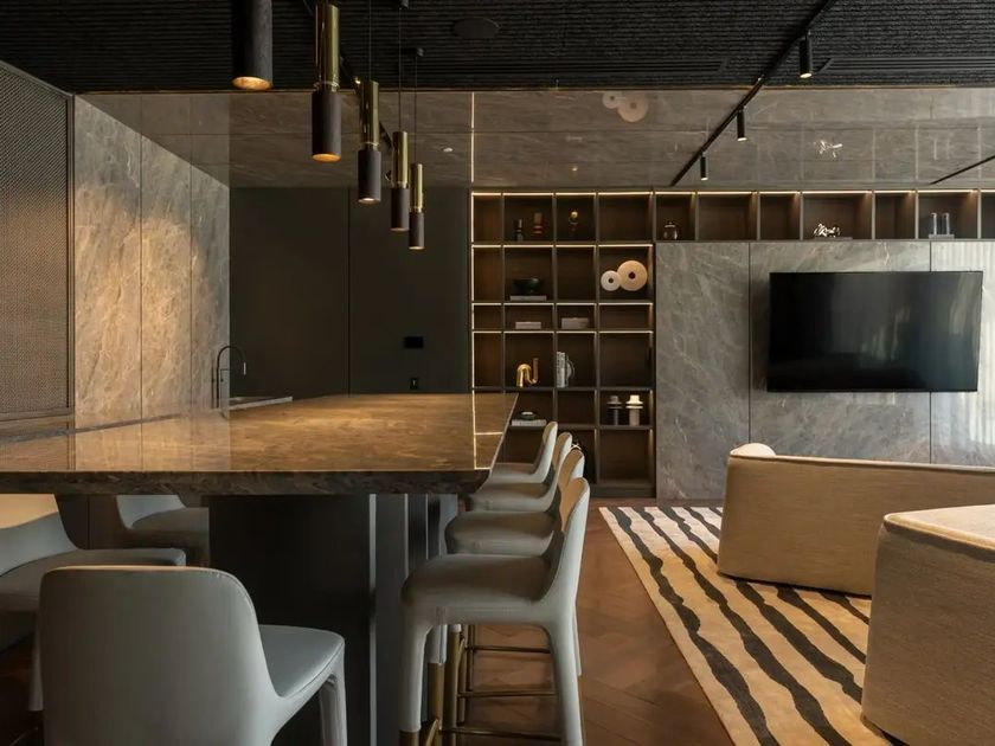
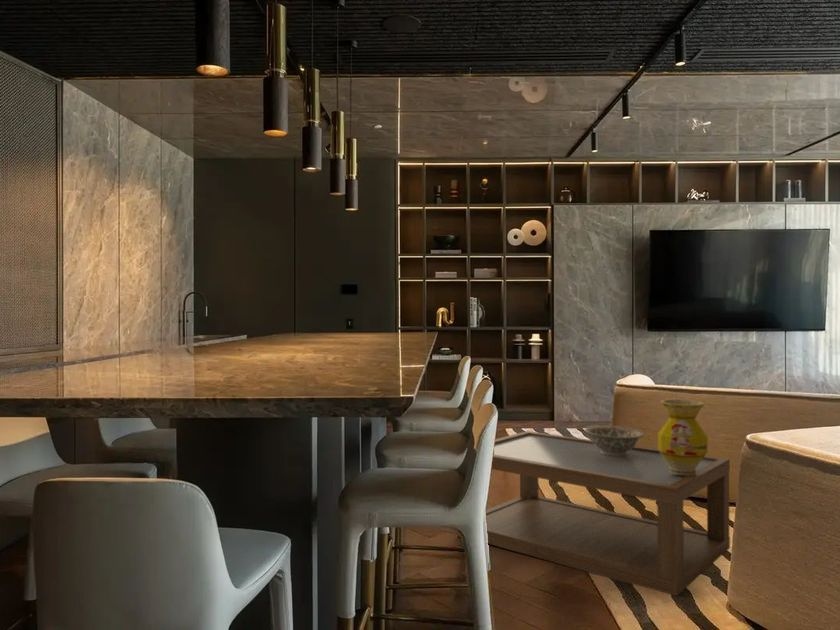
+ decorative bowl (613, 439)
+ coffee table (586, 506)
+ vase (682, 436)
